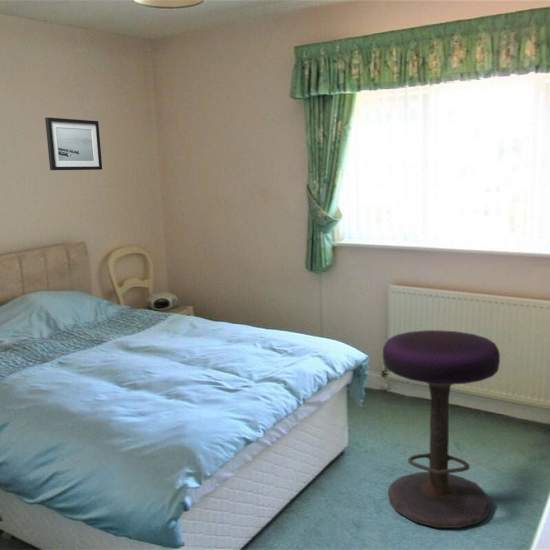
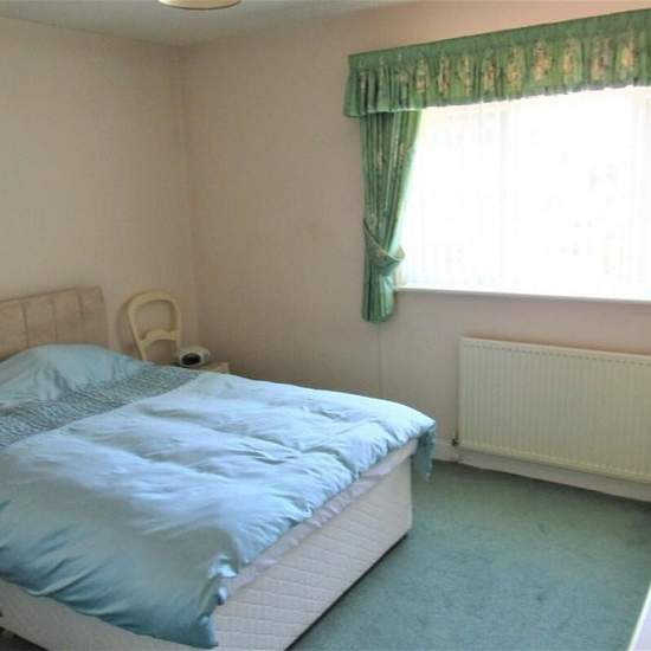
- wall art (75, 144)
- stool (439, 420)
